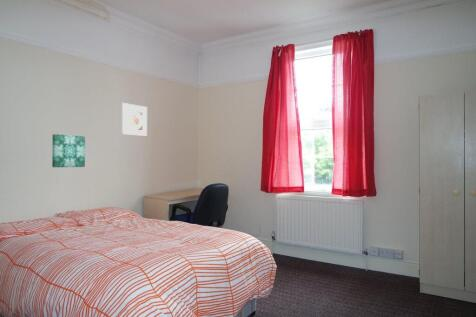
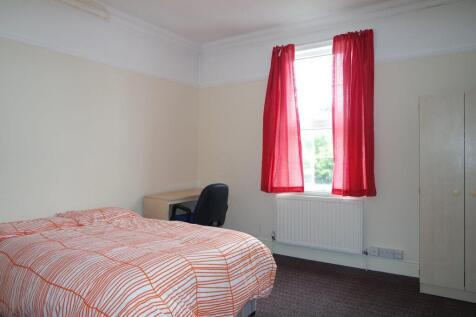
- wall art (69, 151)
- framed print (134, 120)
